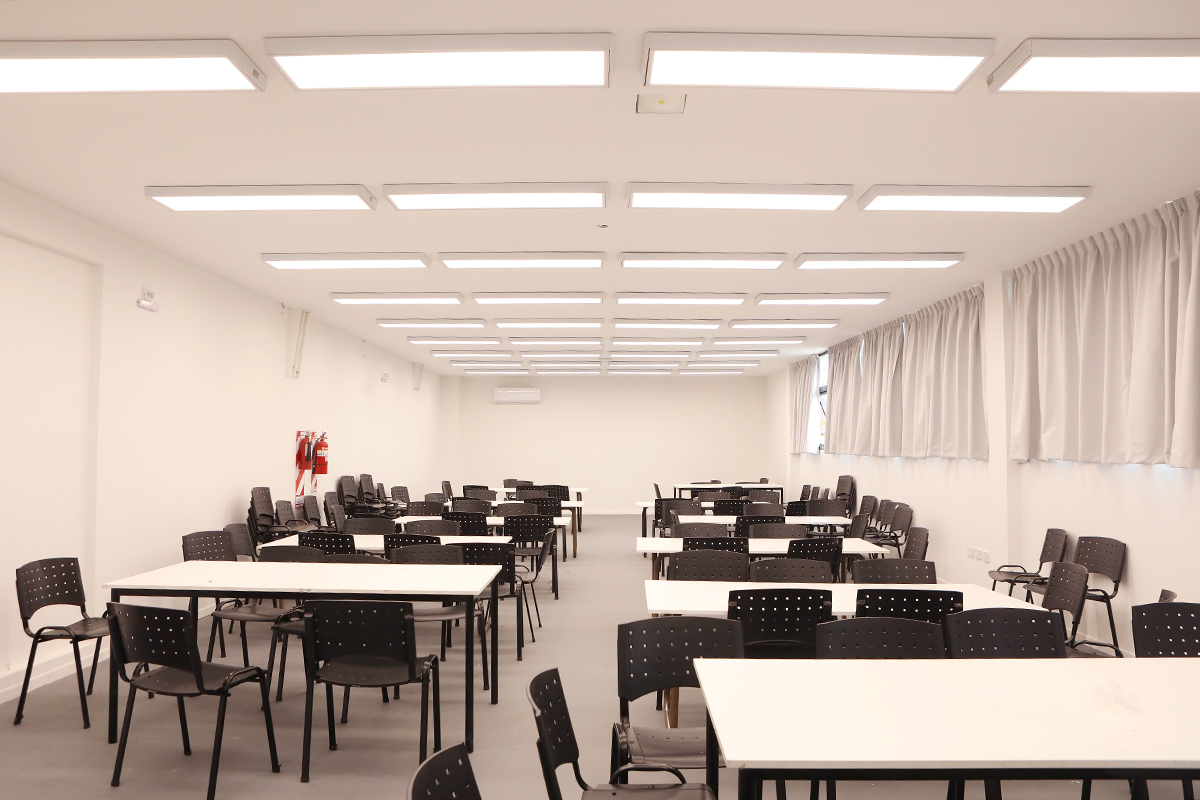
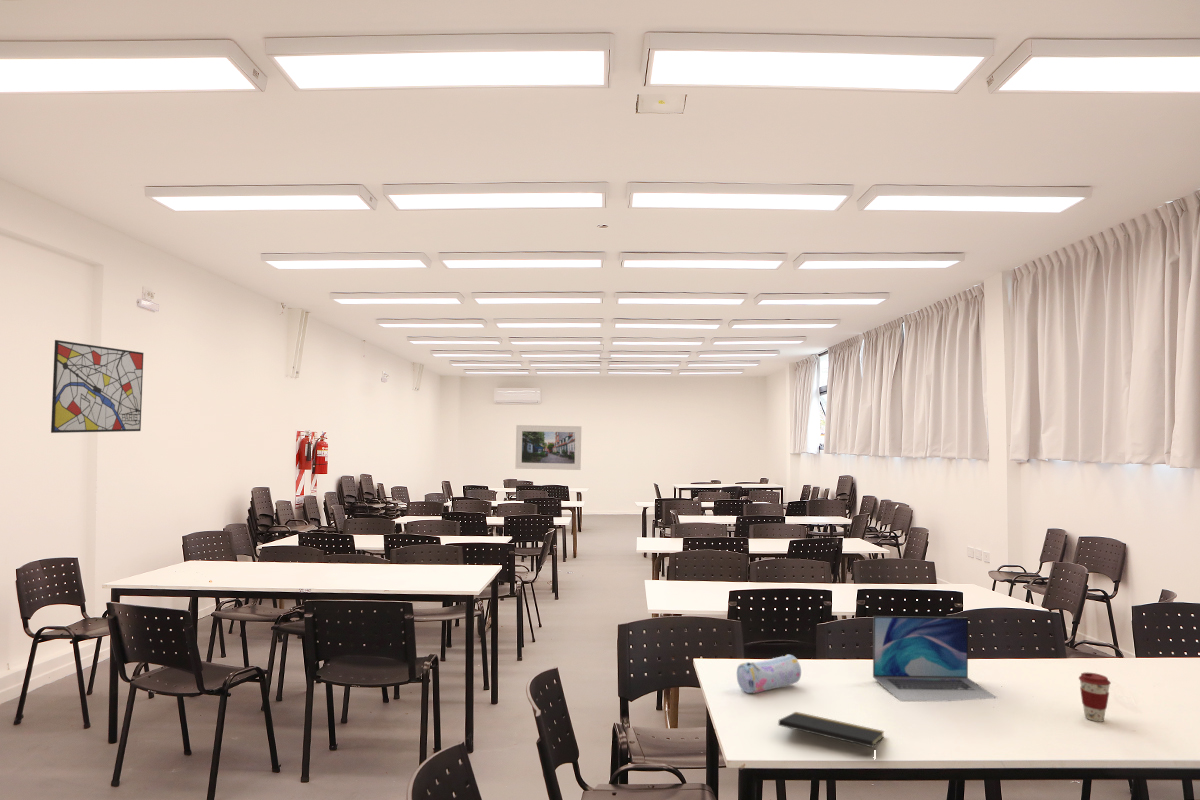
+ notepad (831, 728)
+ coffee cup (1094, 697)
+ laptop (935, 657)
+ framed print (548, 447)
+ pencil case (768, 672)
+ wall art (101, 389)
